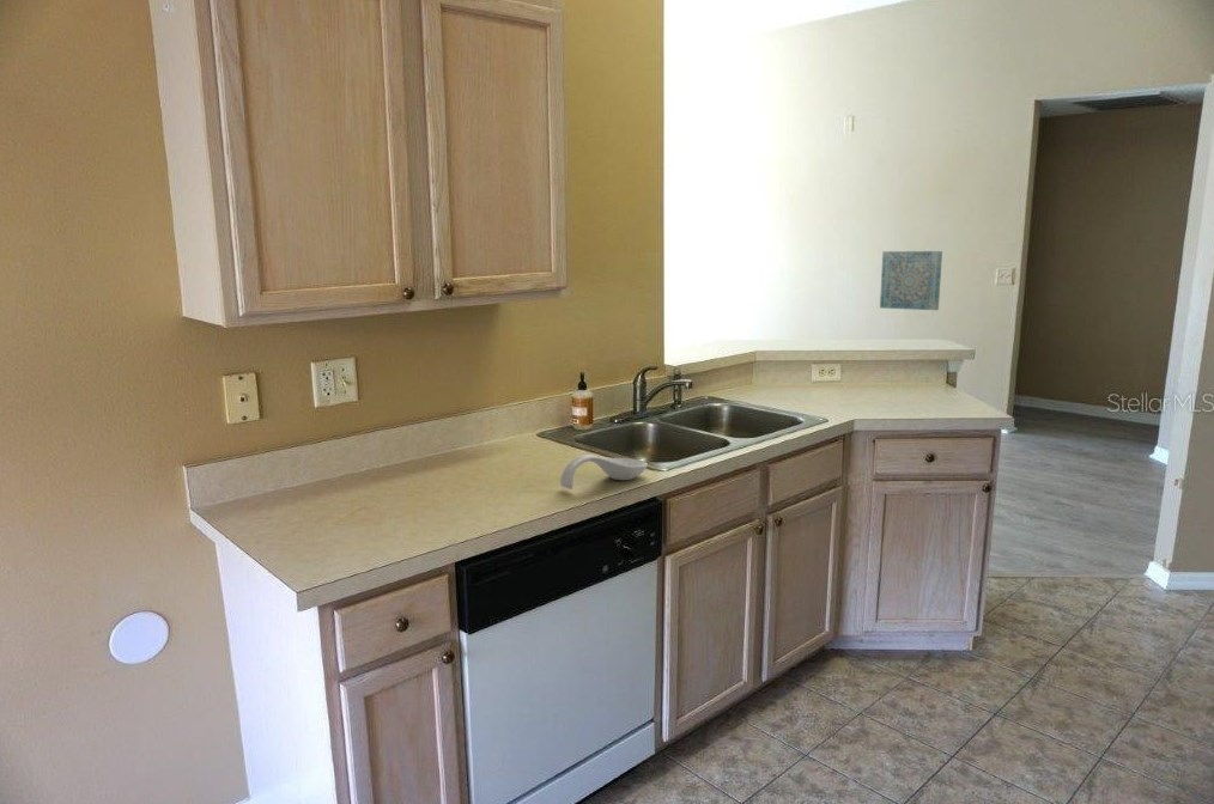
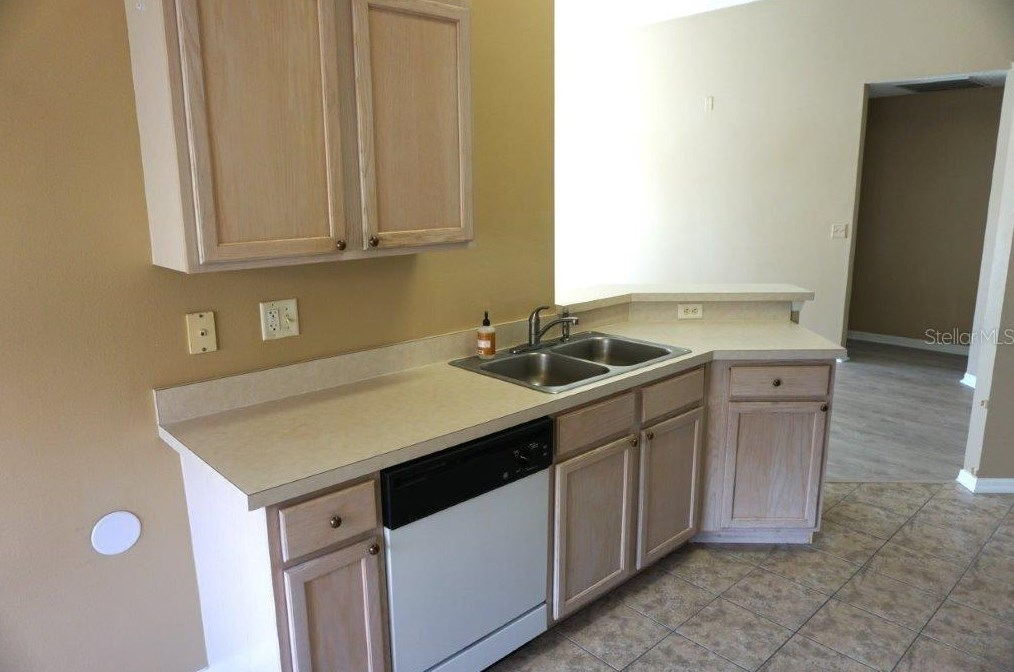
- spoon rest (605, 467)
- wall art (910, 280)
